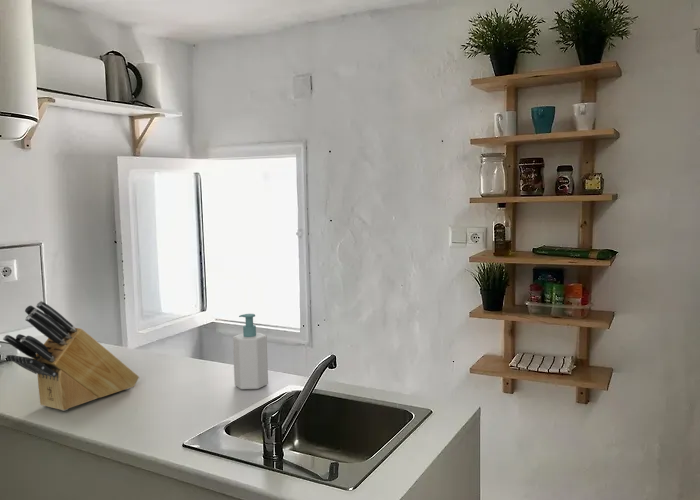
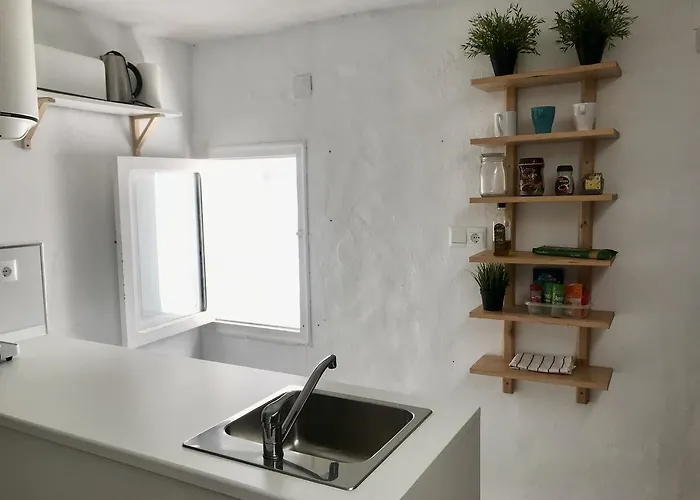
- knife block (74, 348)
- soap bottle (250, 349)
